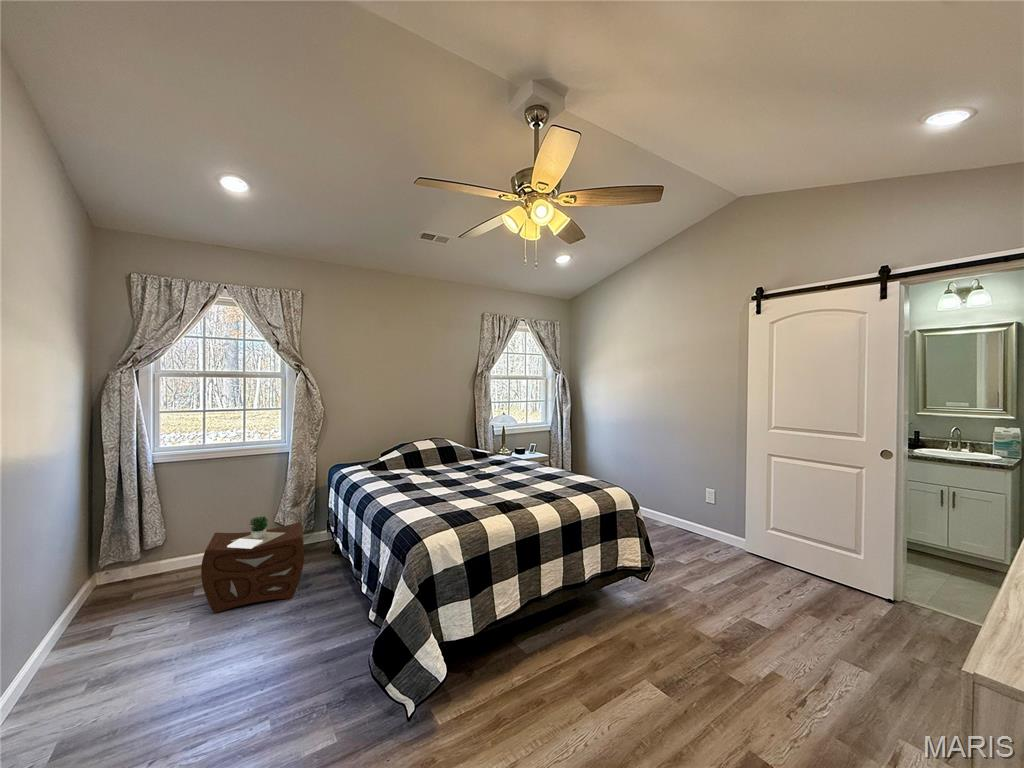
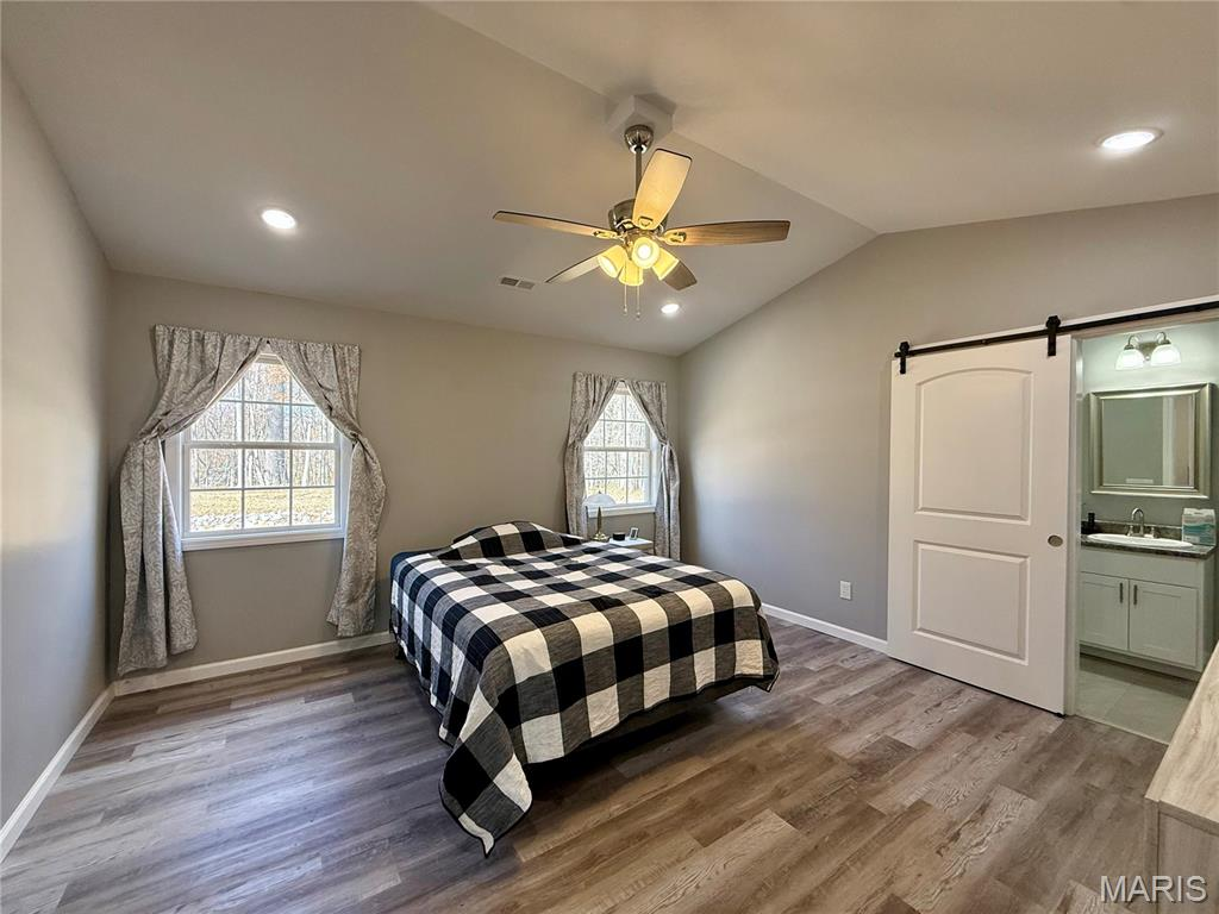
- nightstand (257, 555)
